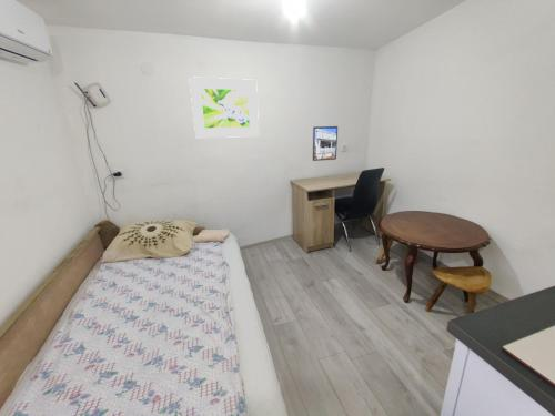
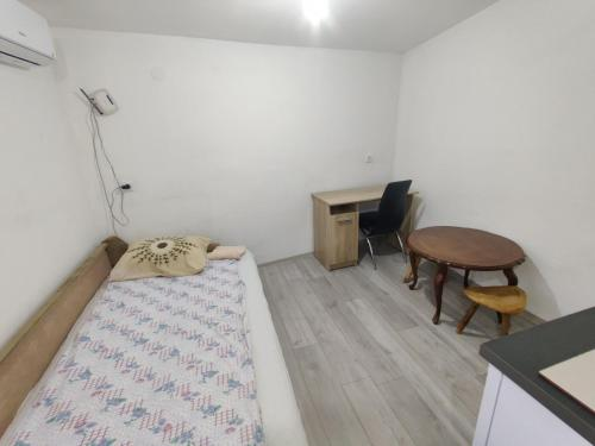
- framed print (324, 143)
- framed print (225, 109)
